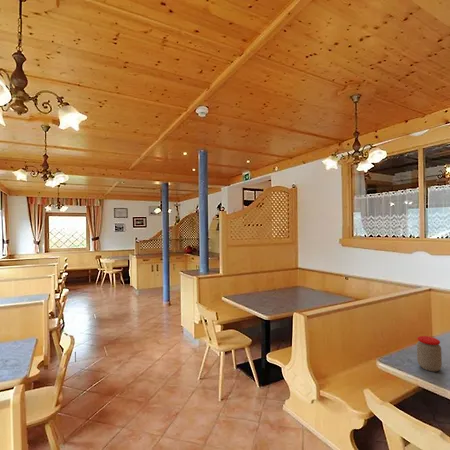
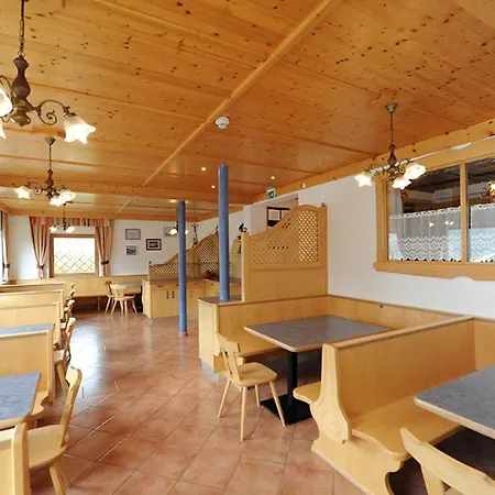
- jar (429, 353)
